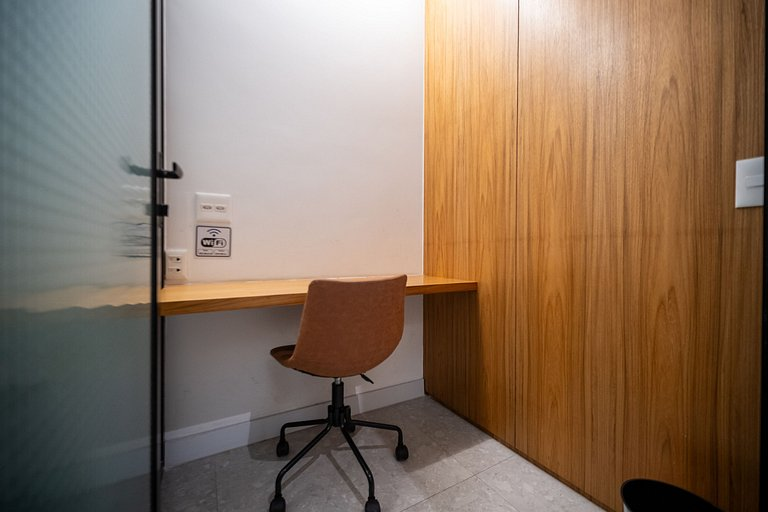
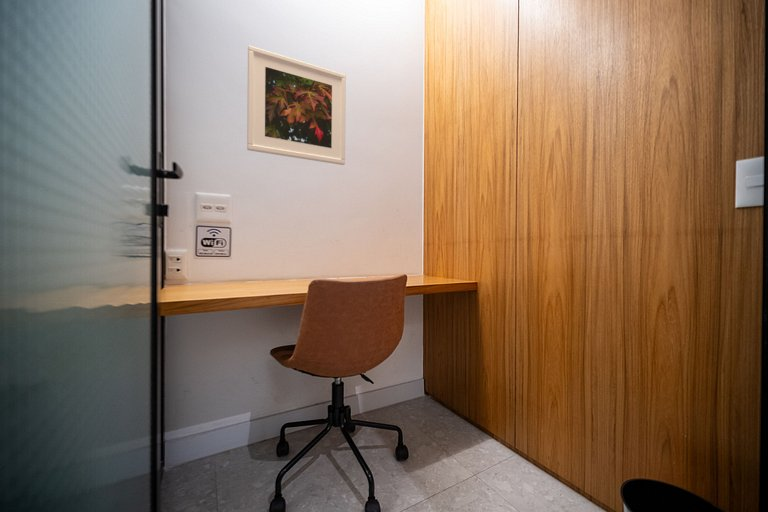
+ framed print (299, 109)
